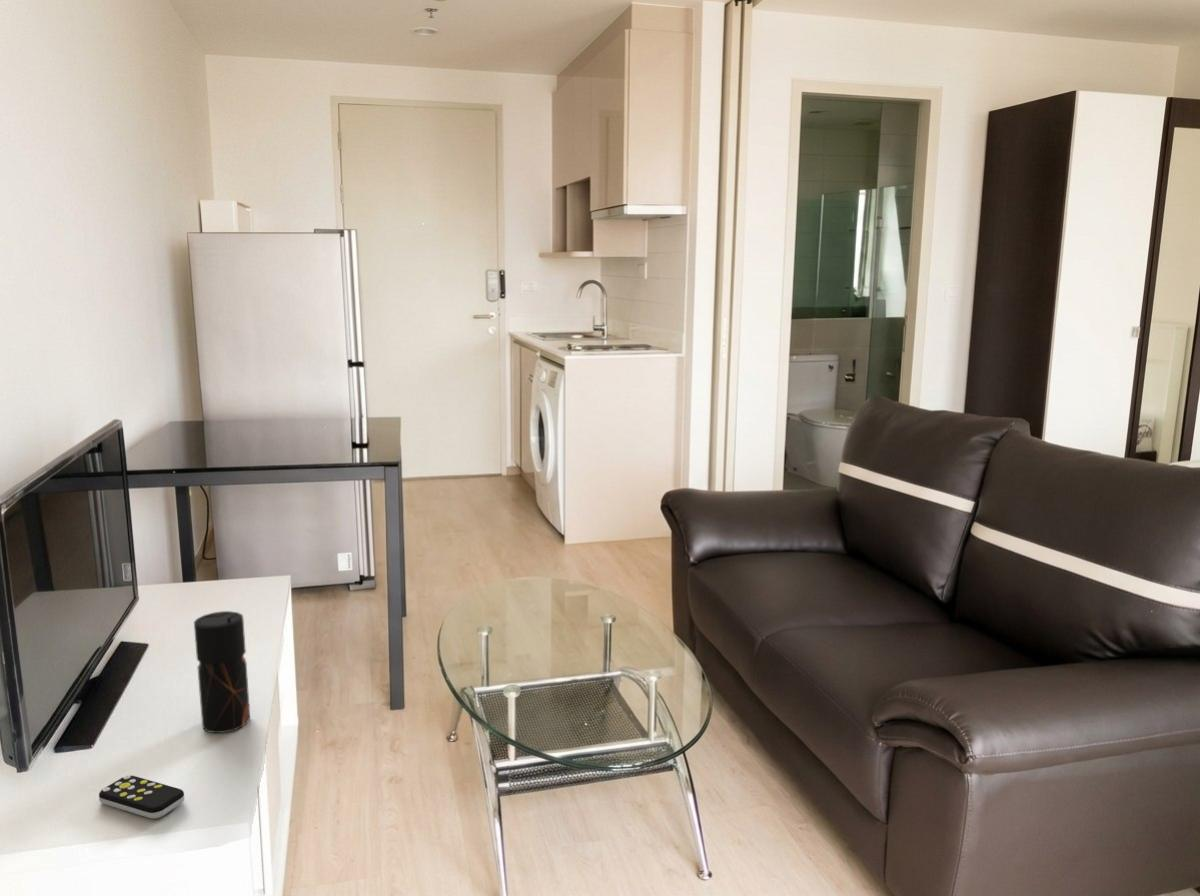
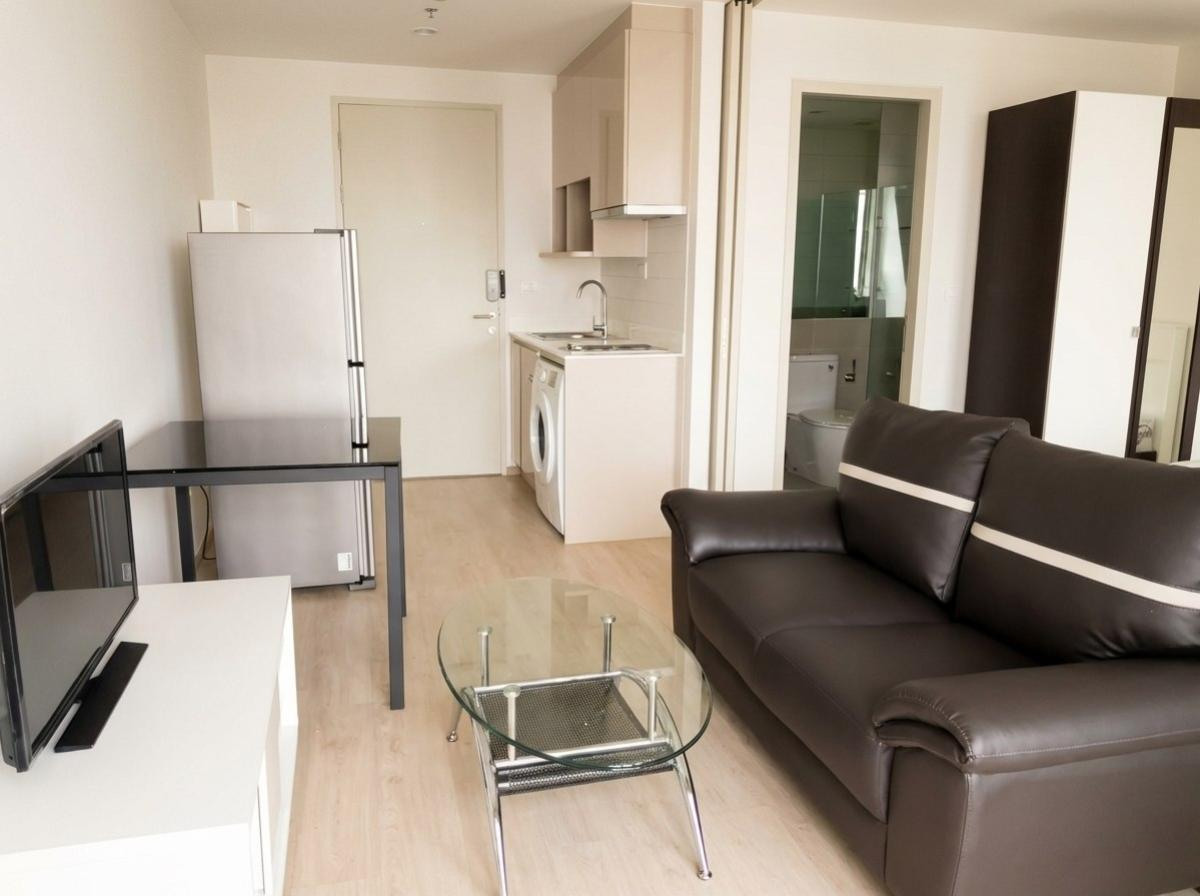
- pepper grinder (222, 671)
- remote control (141, 795)
